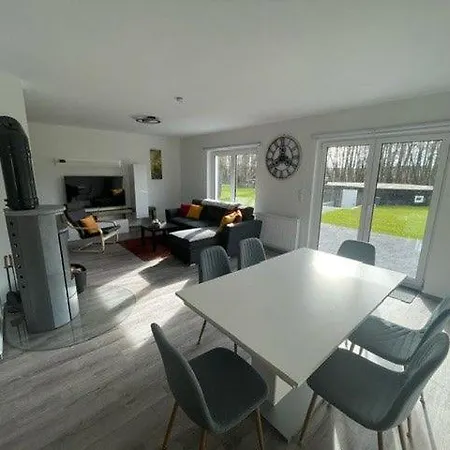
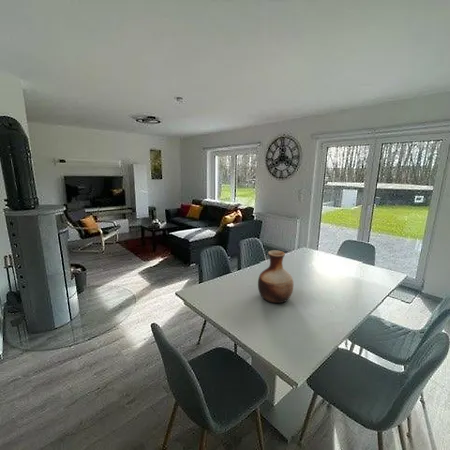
+ vase (275, 275)
